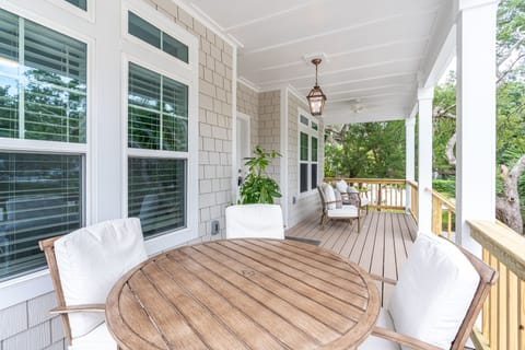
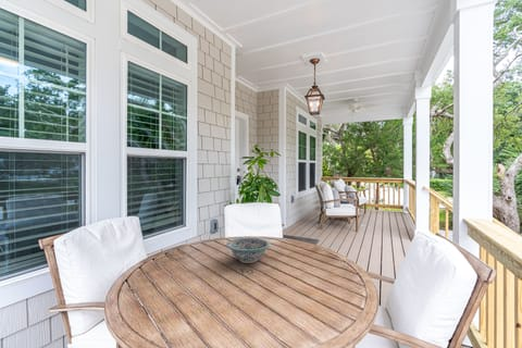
+ decorative bowl (248, 251)
